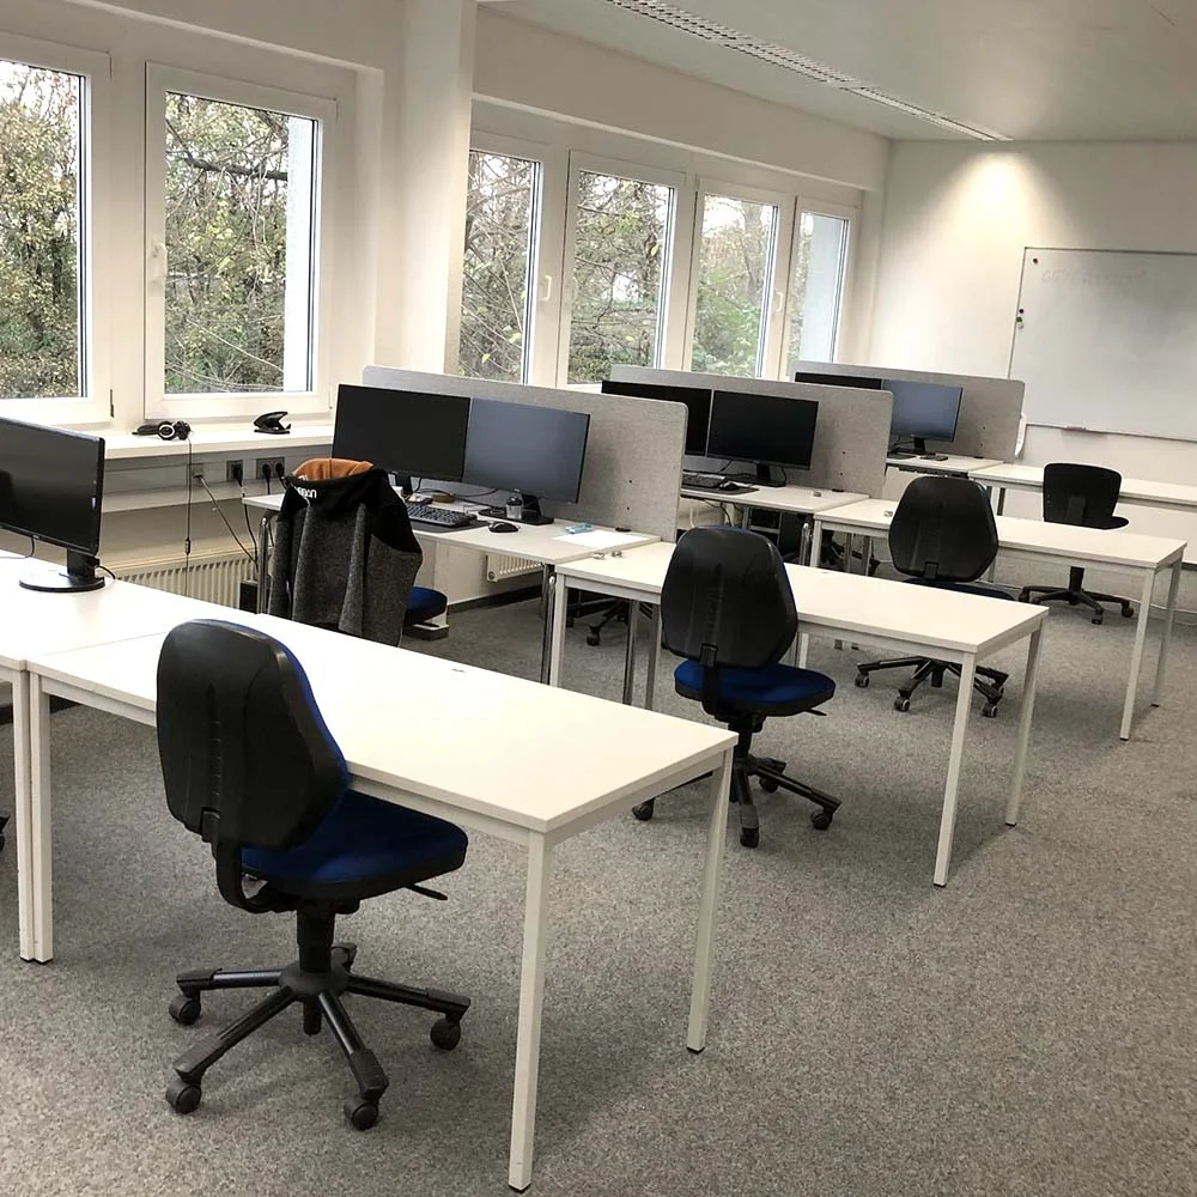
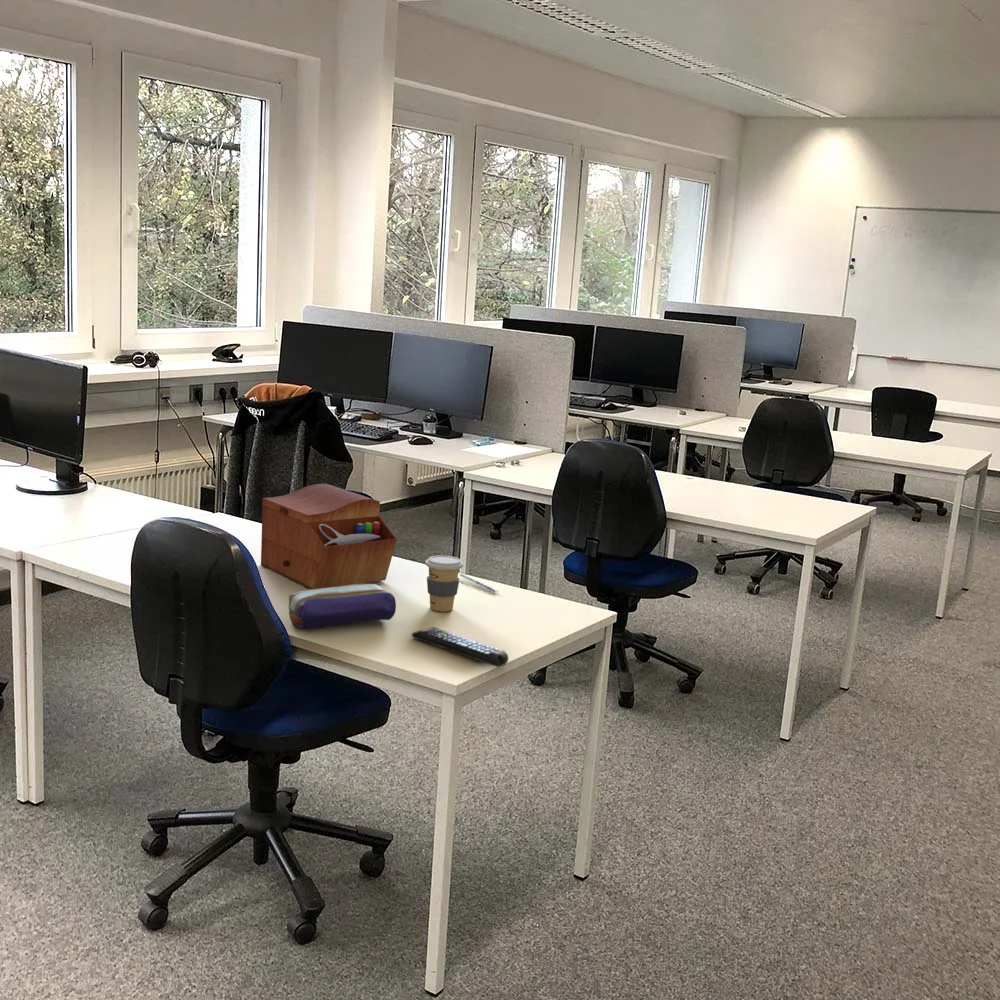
+ pencil case (343, 606)
+ pen (477, 582)
+ coffee cup (443, 583)
+ remote control (458, 645)
+ sewing box (326, 535)
